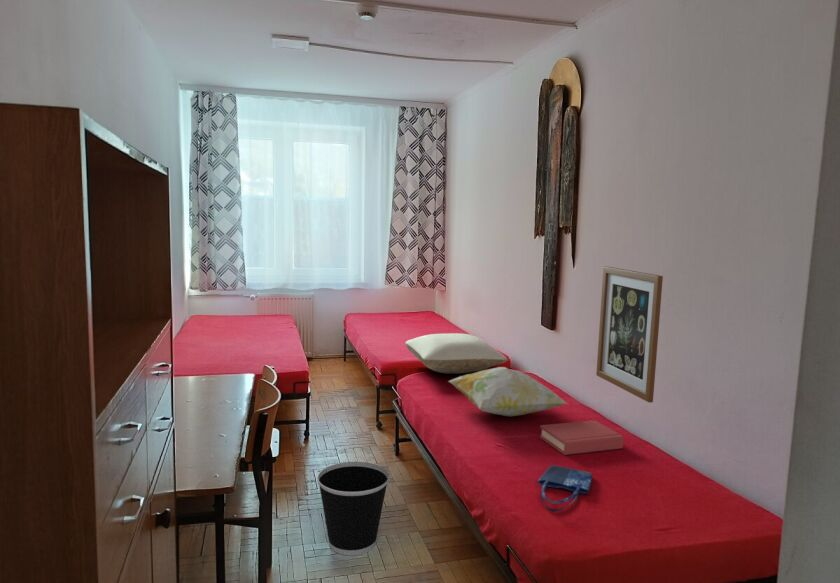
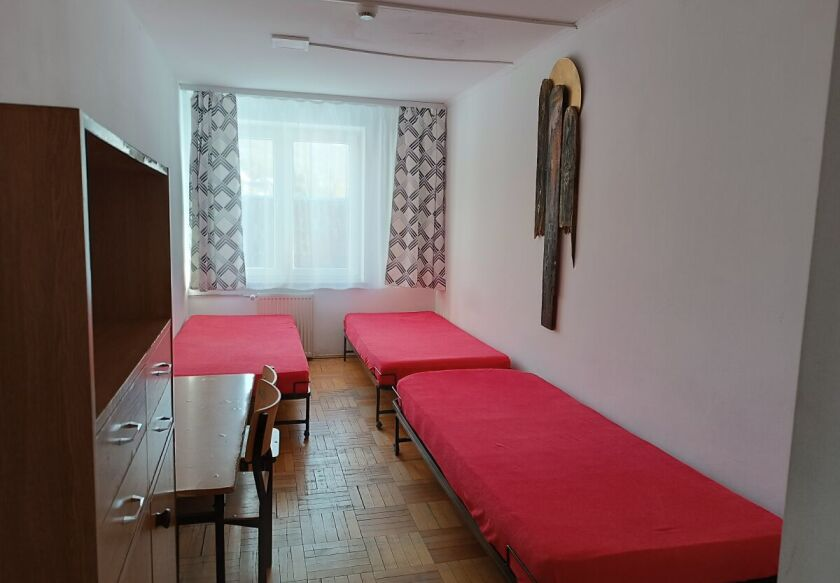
- hardback book (580, 437)
- decorative pillow (505, 391)
- pillow (453, 353)
- wall art (626, 330)
- shopping bag (562, 485)
- wastebasket (352, 509)
